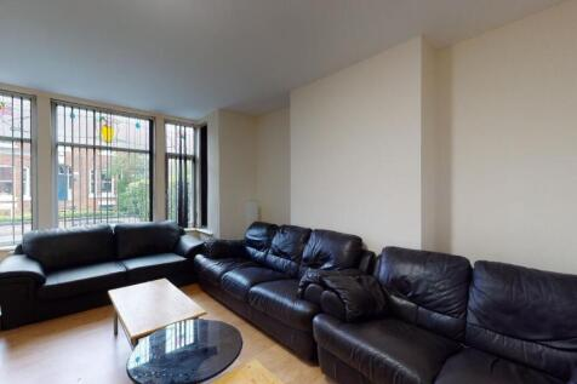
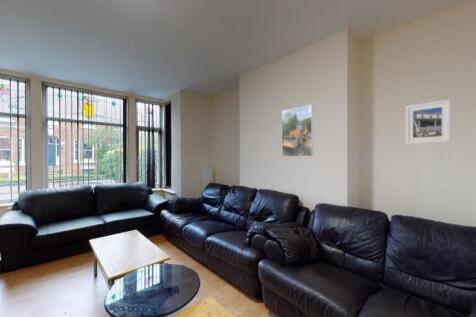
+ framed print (296, 132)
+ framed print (427, 123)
